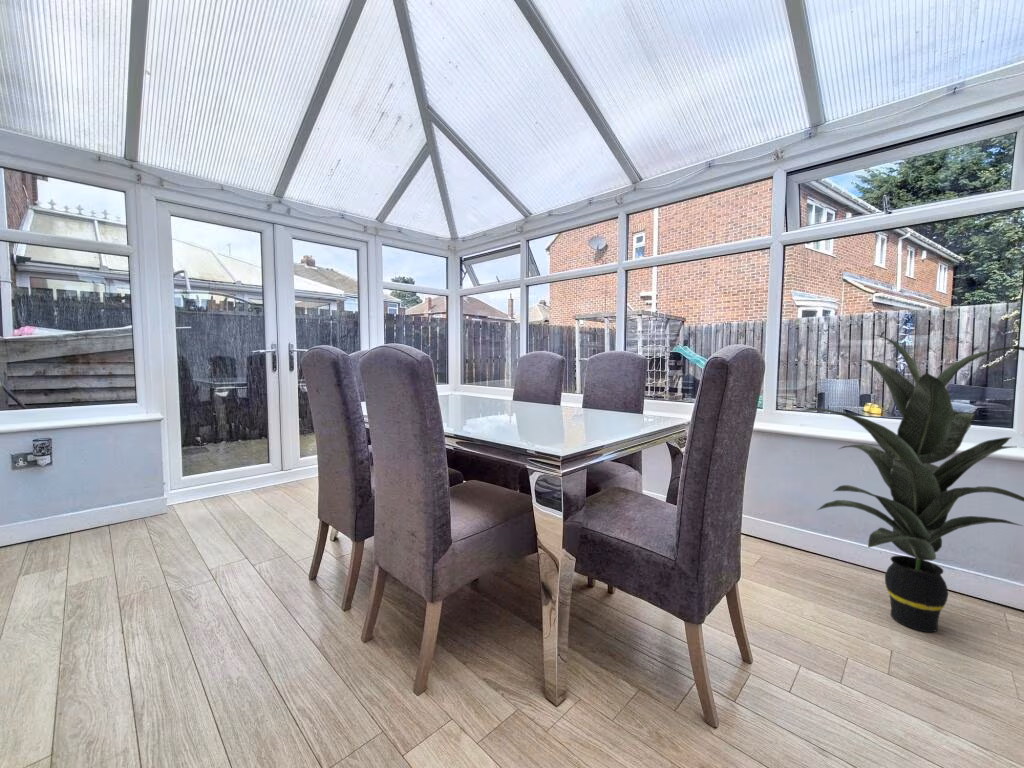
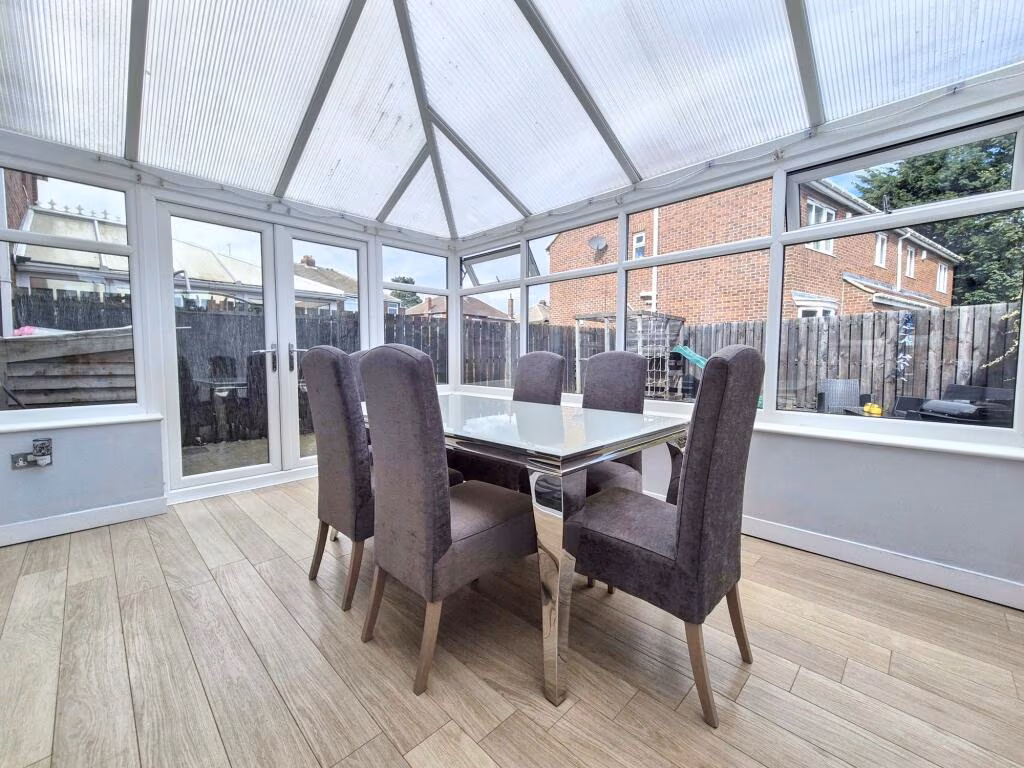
- indoor plant (906, 476)
